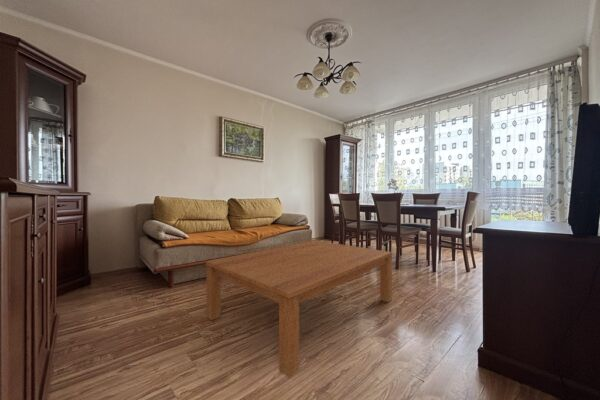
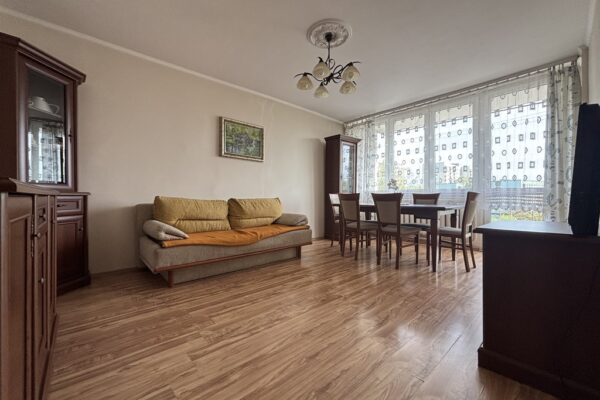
- coffee table (306, 282)
